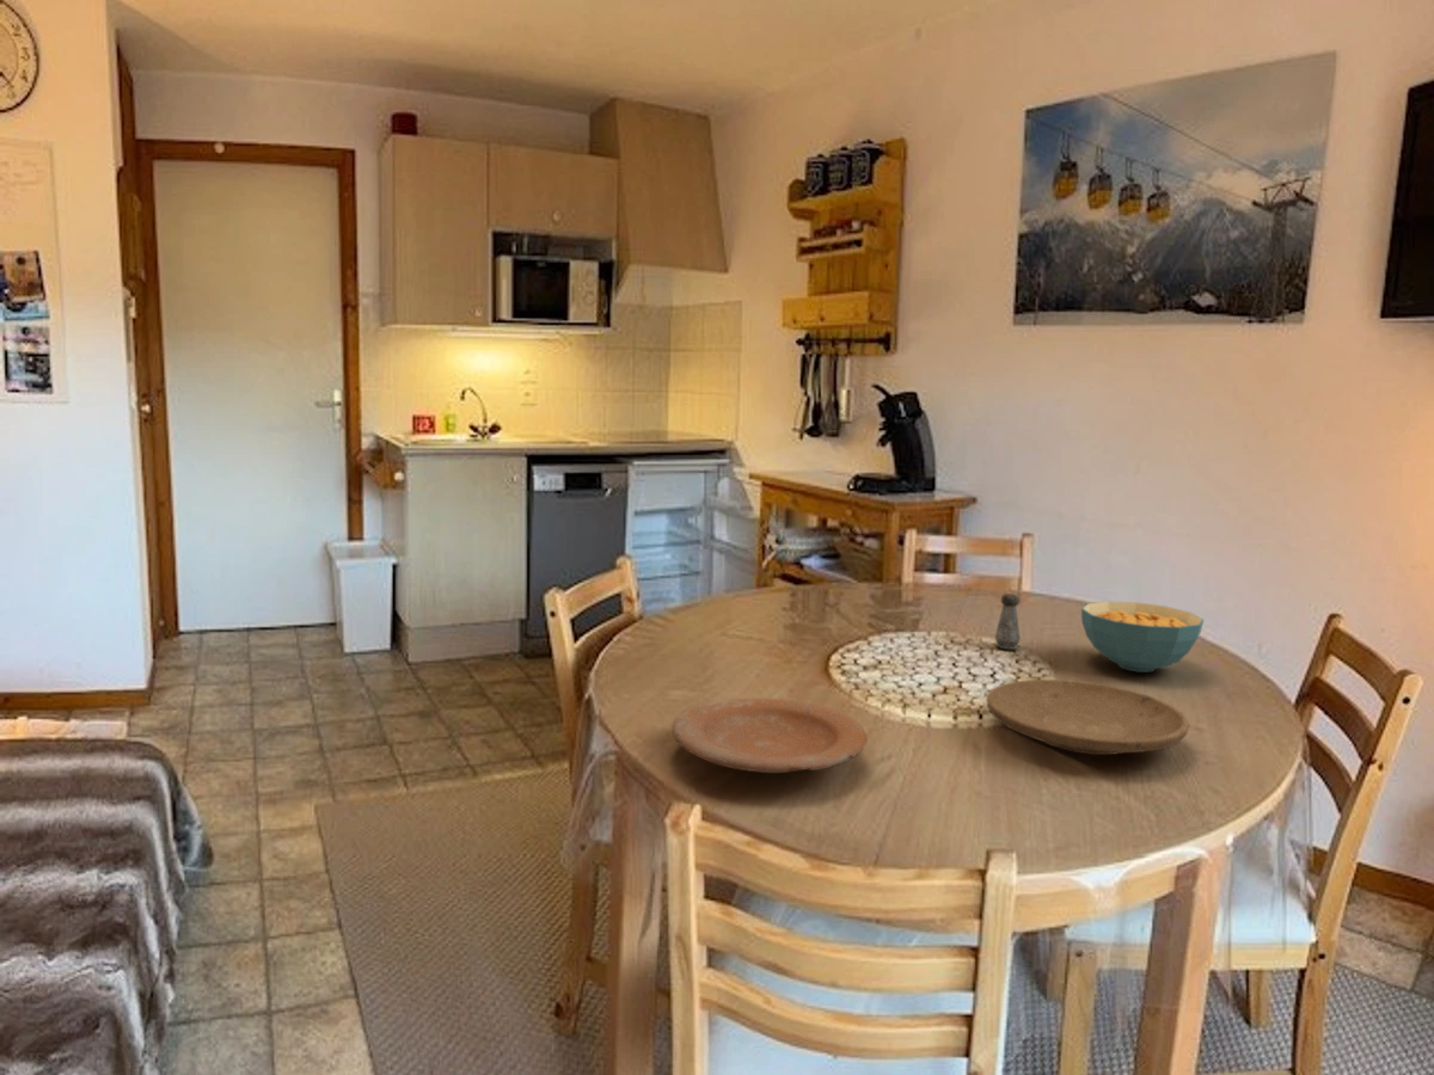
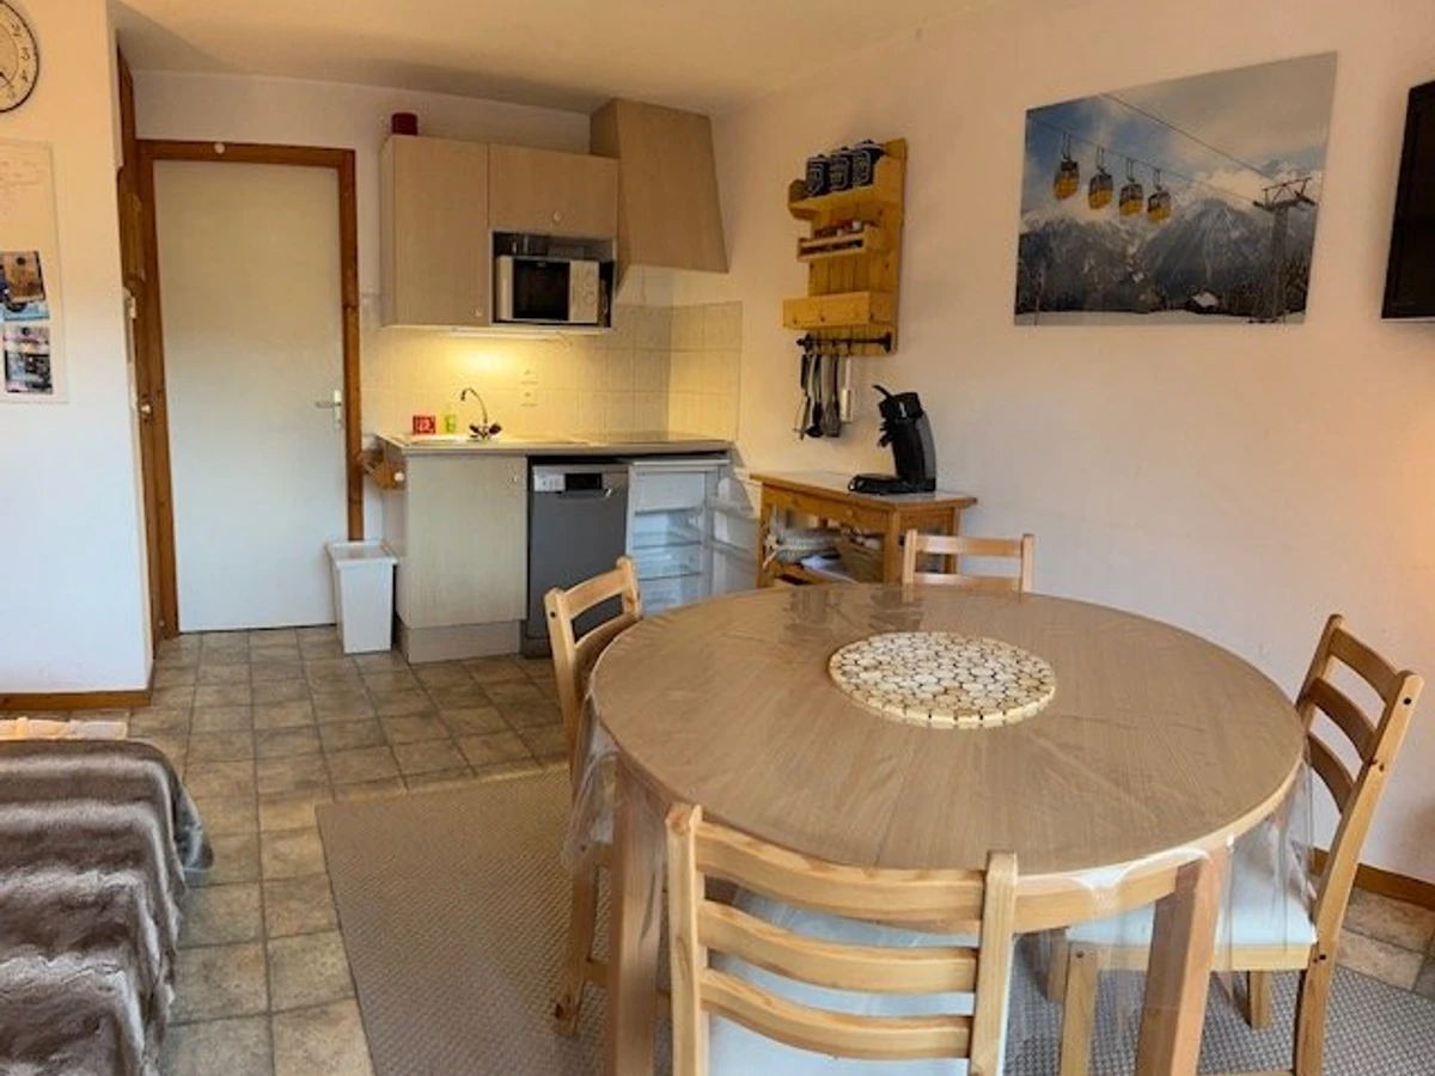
- plate (1083, 721)
- cereal bowl (1139, 640)
- salt shaker (1009, 621)
- plate (768, 742)
